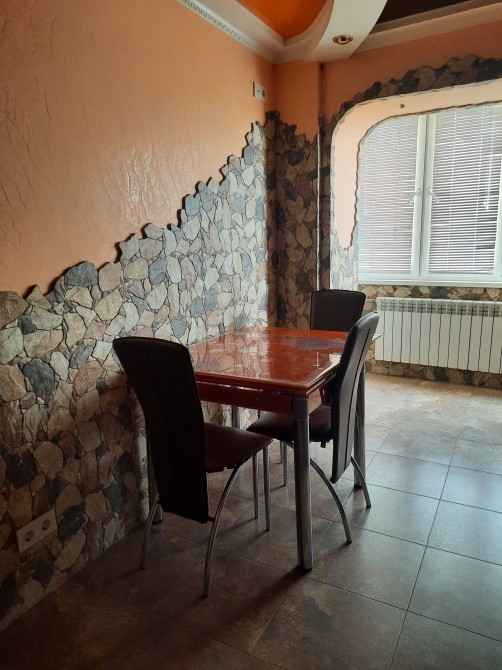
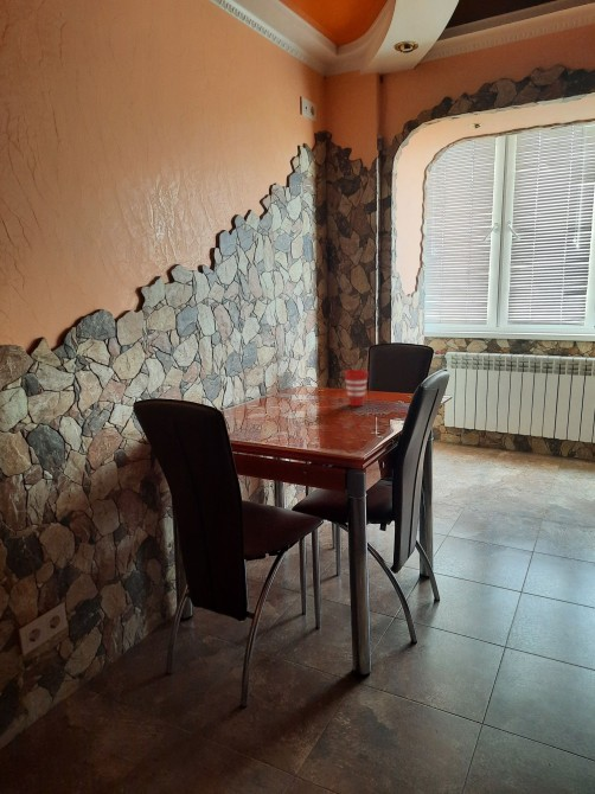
+ cup (356, 388)
